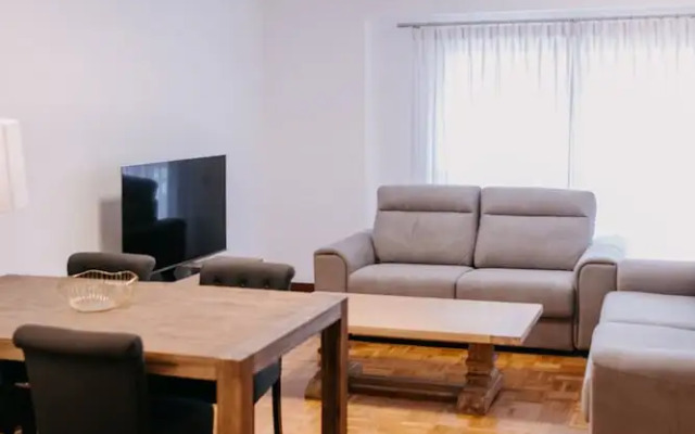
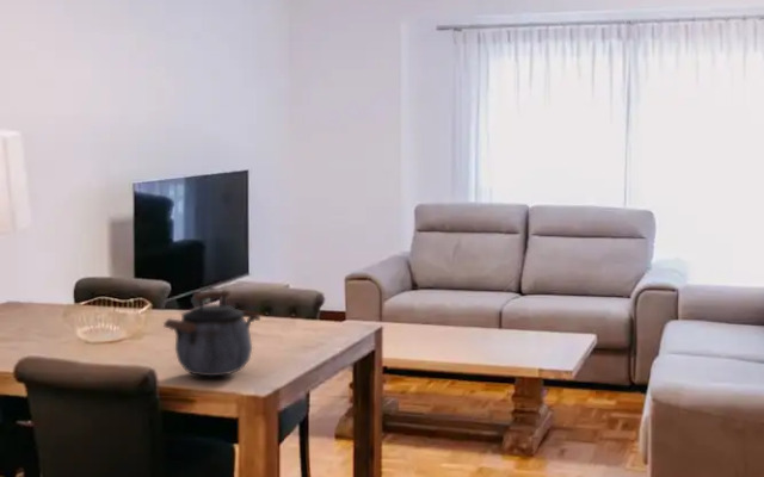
+ kettle (212, 333)
